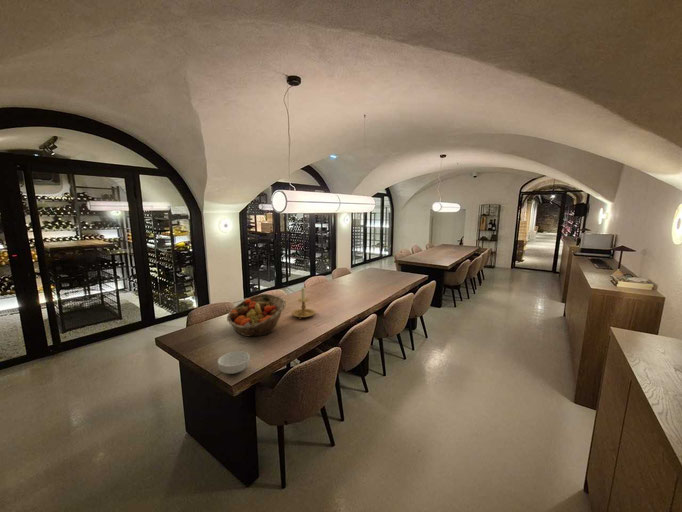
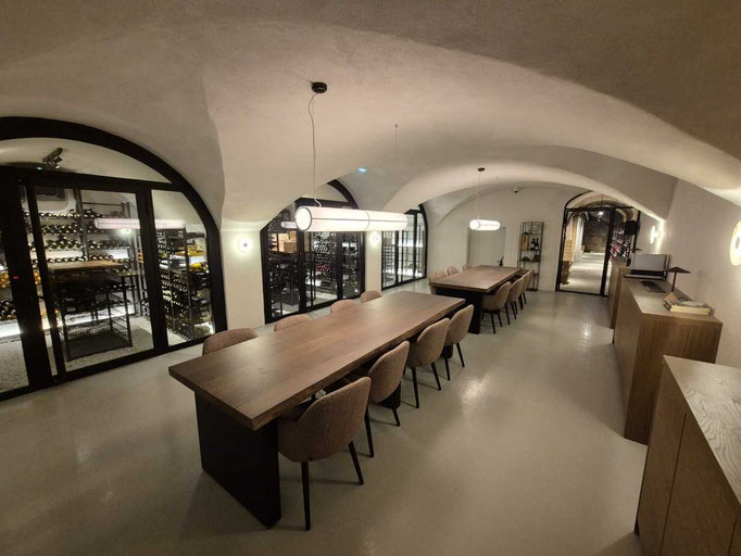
- cereal bowl (234, 364)
- fruit basket (256, 314)
- candle holder (303, 301)
